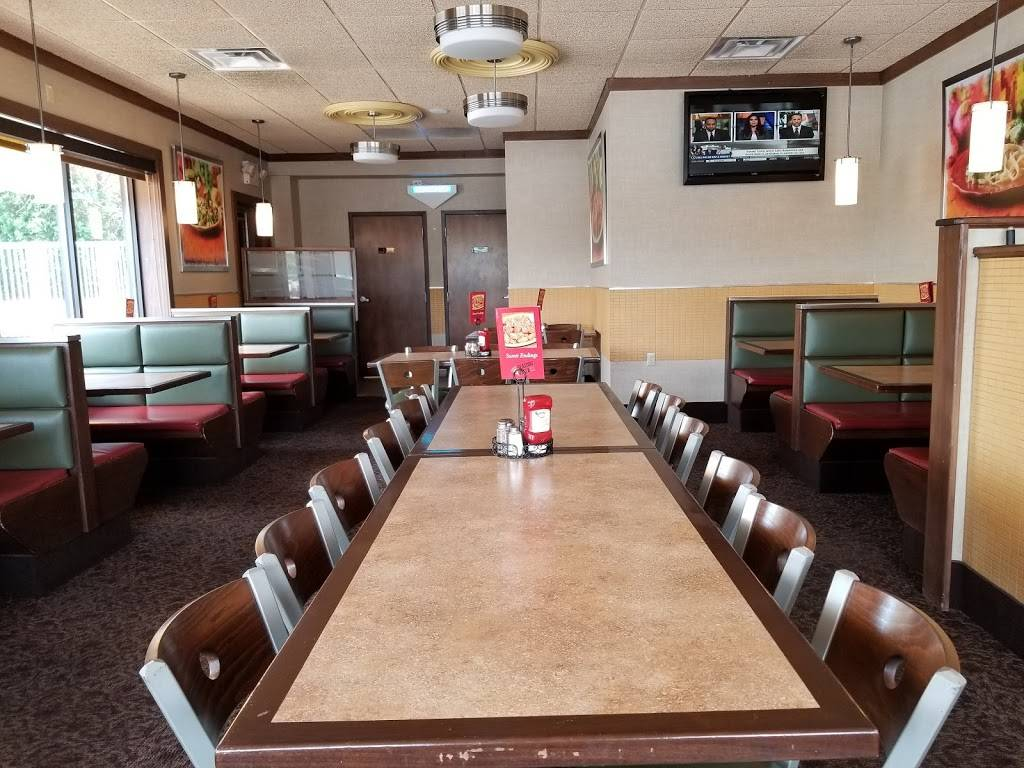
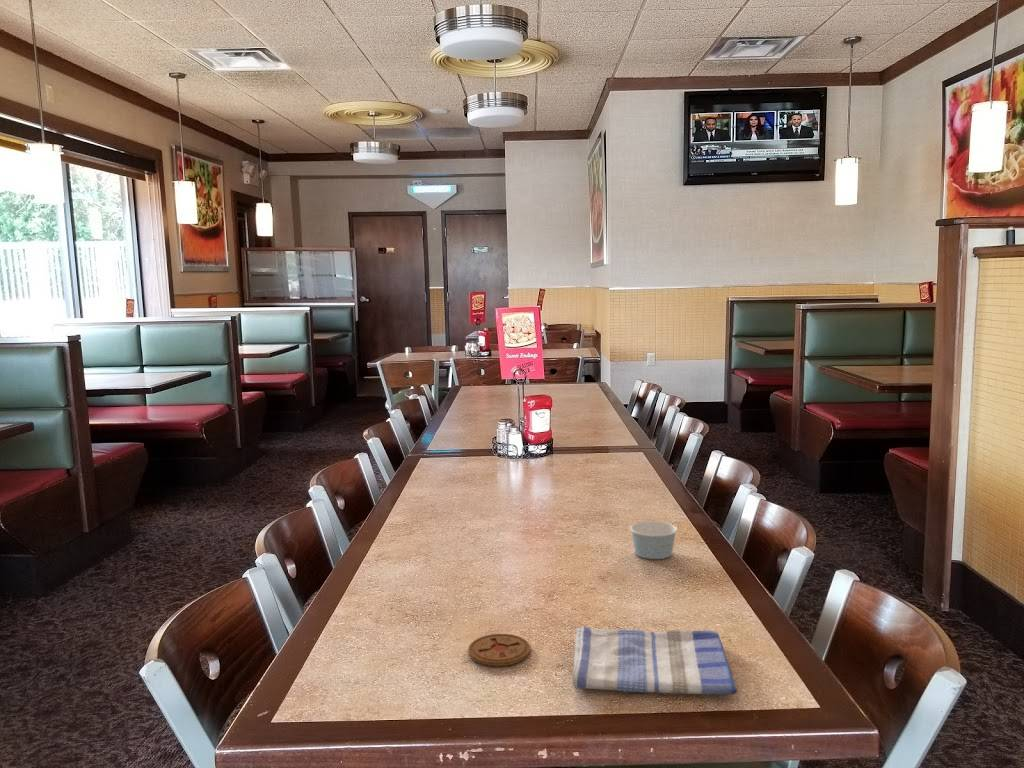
+ paper cup (653, 540)
+ dish towel (649, 658)
+ coaster (499, 649)
